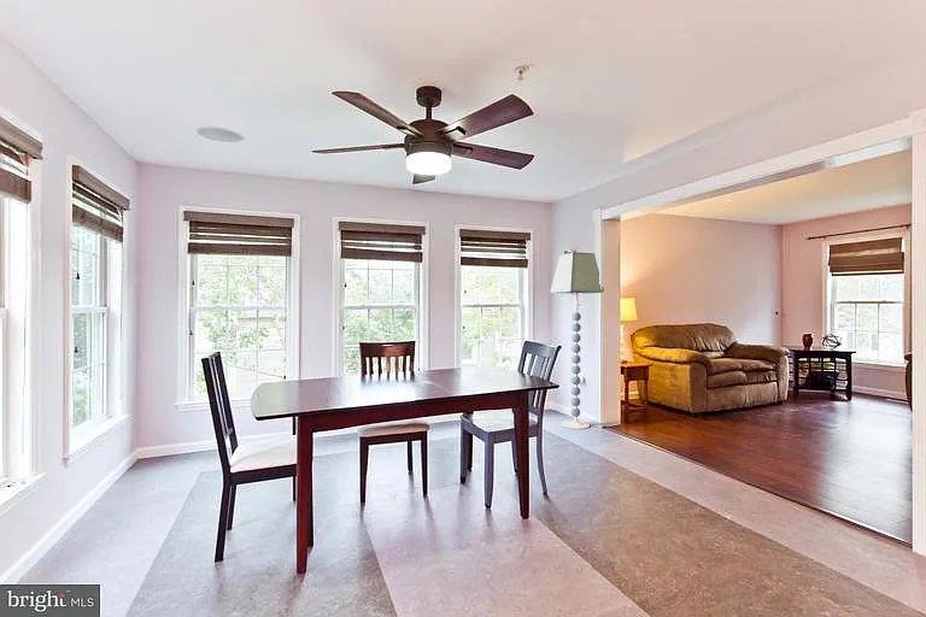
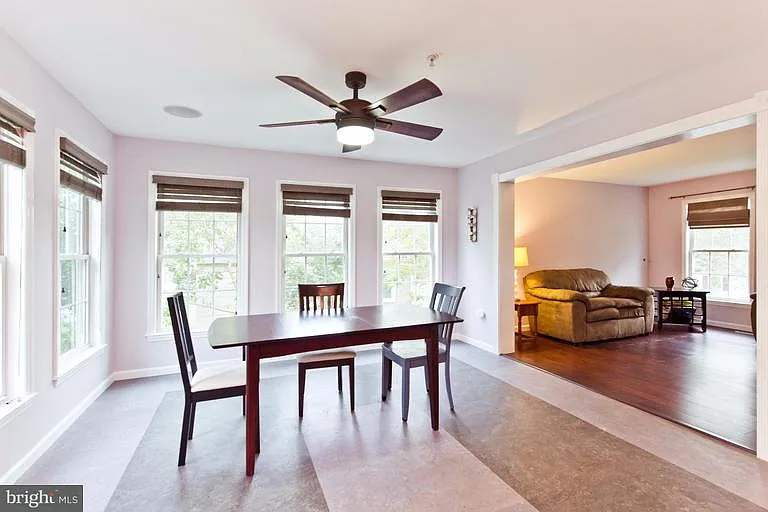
- floor lamp (575, 339)
